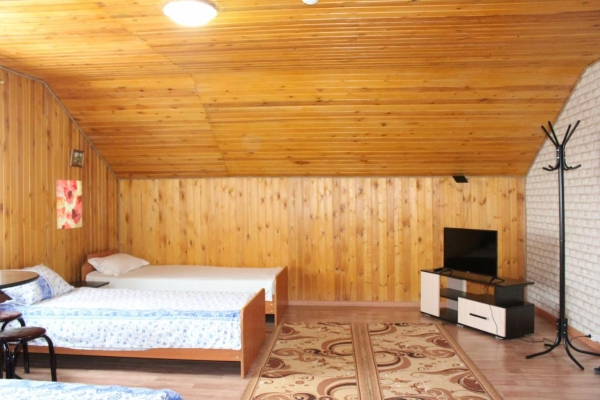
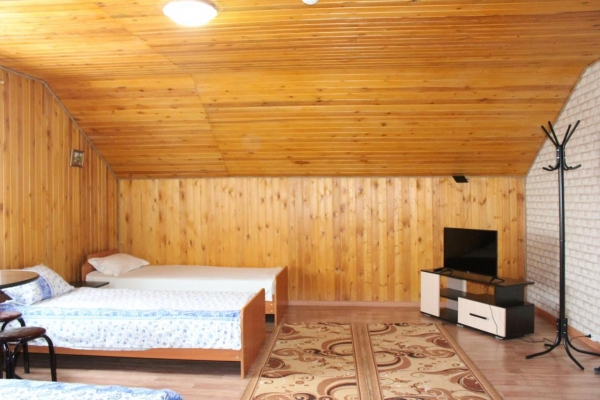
- wall art (69, 204)
